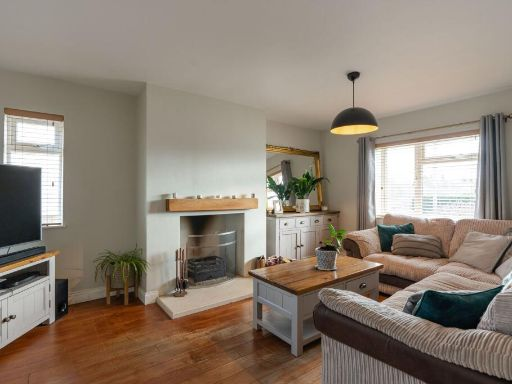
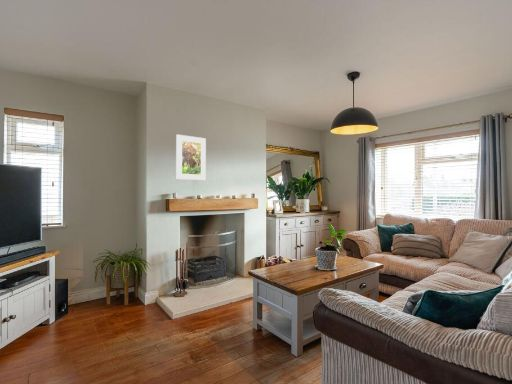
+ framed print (191, 158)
